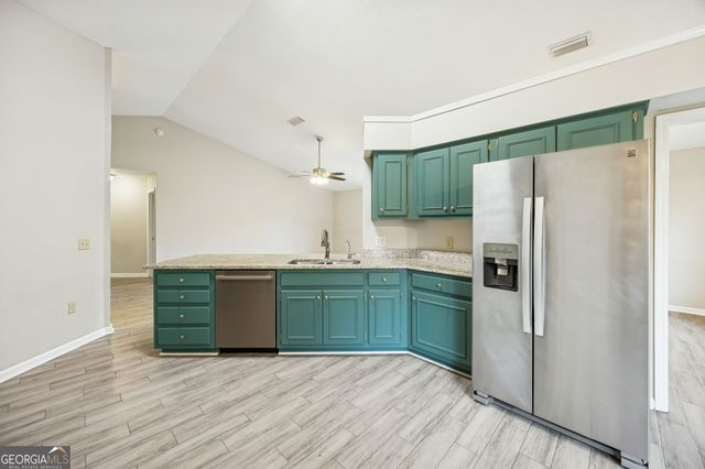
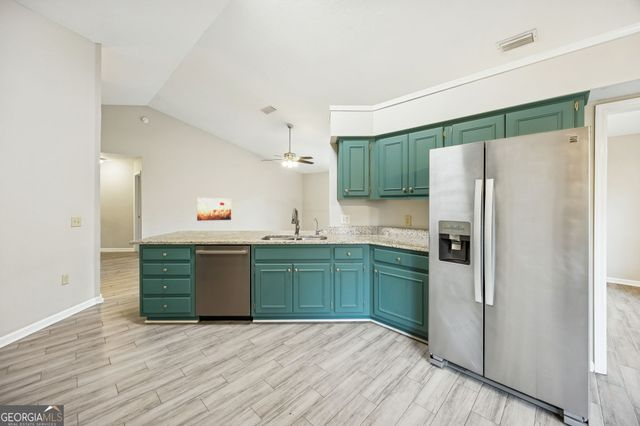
+ wall art (214, 209)
